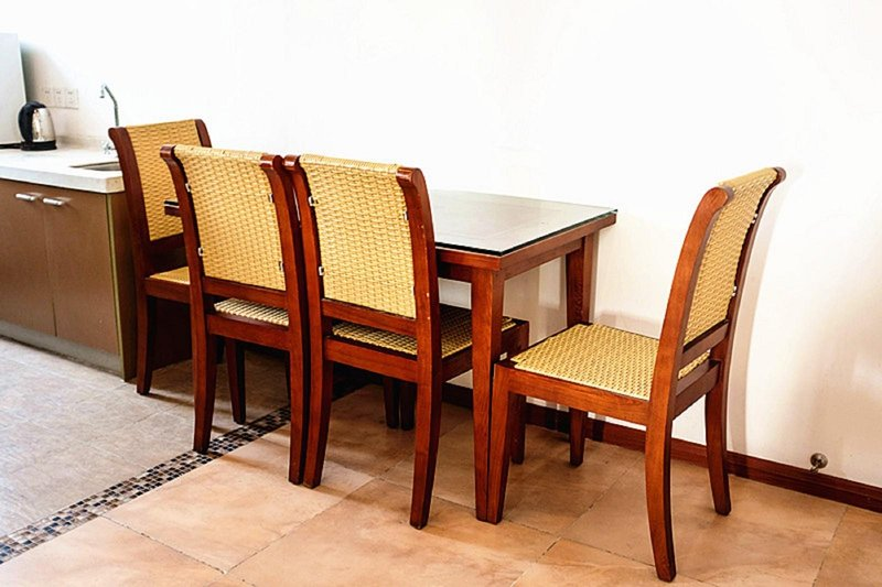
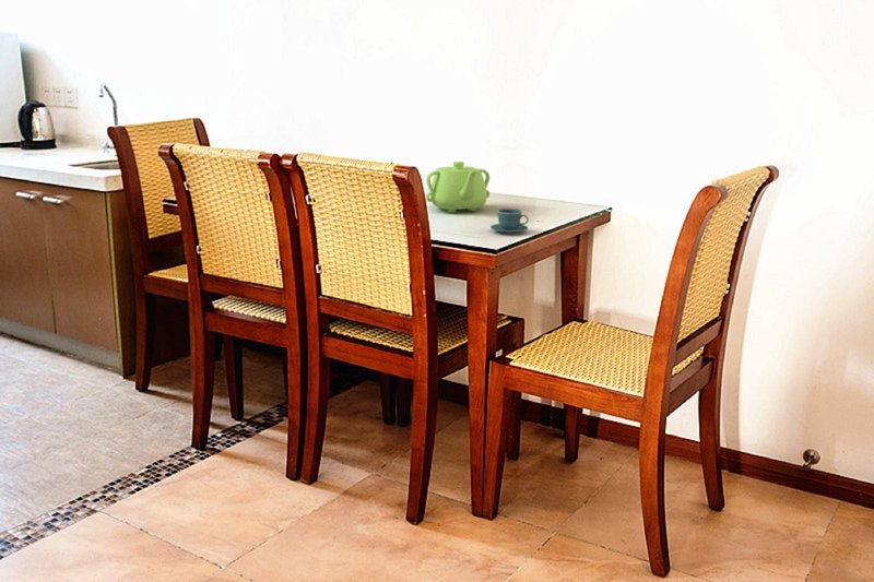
+ teacup (509, 221)
+ teapot (461, 187)
